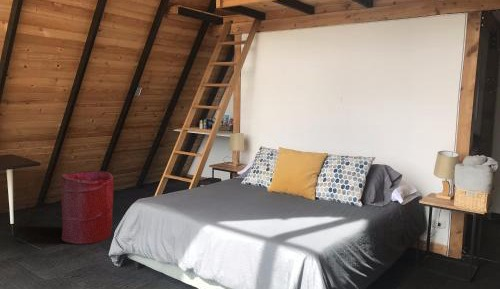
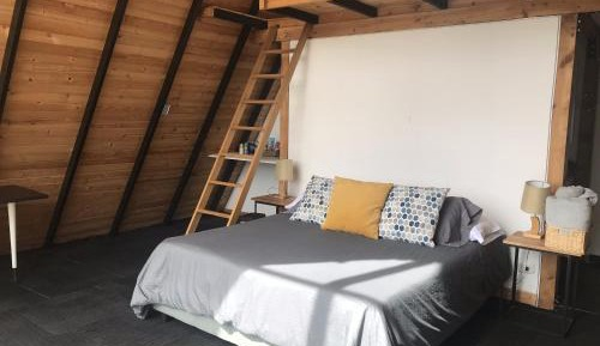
- laundry hamper (88, 205)
